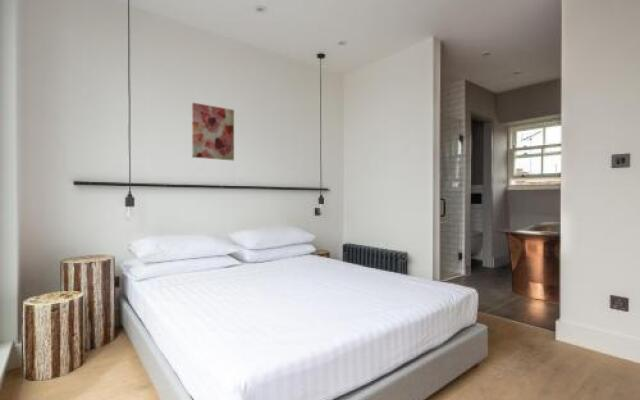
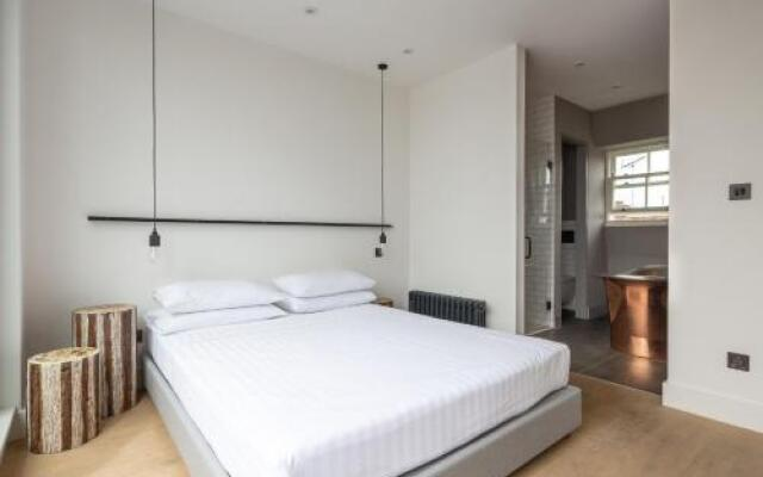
- wall art (213, 132)
